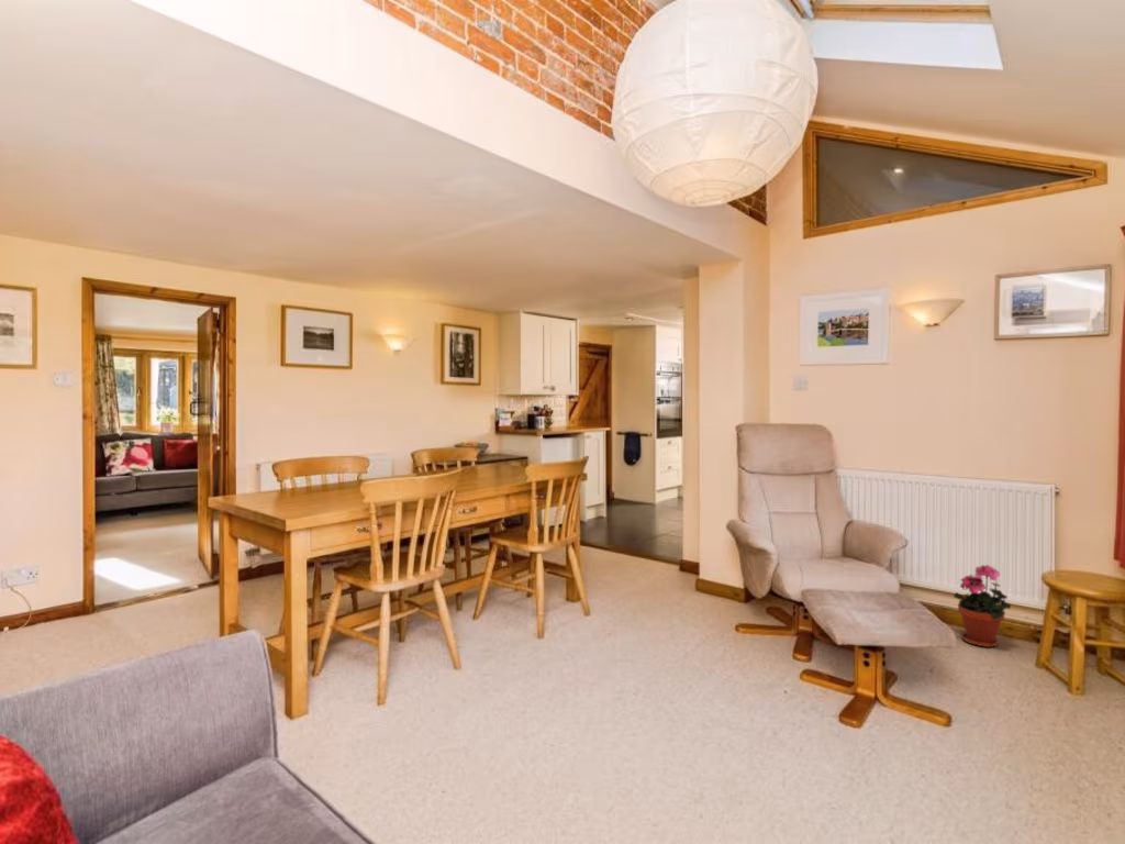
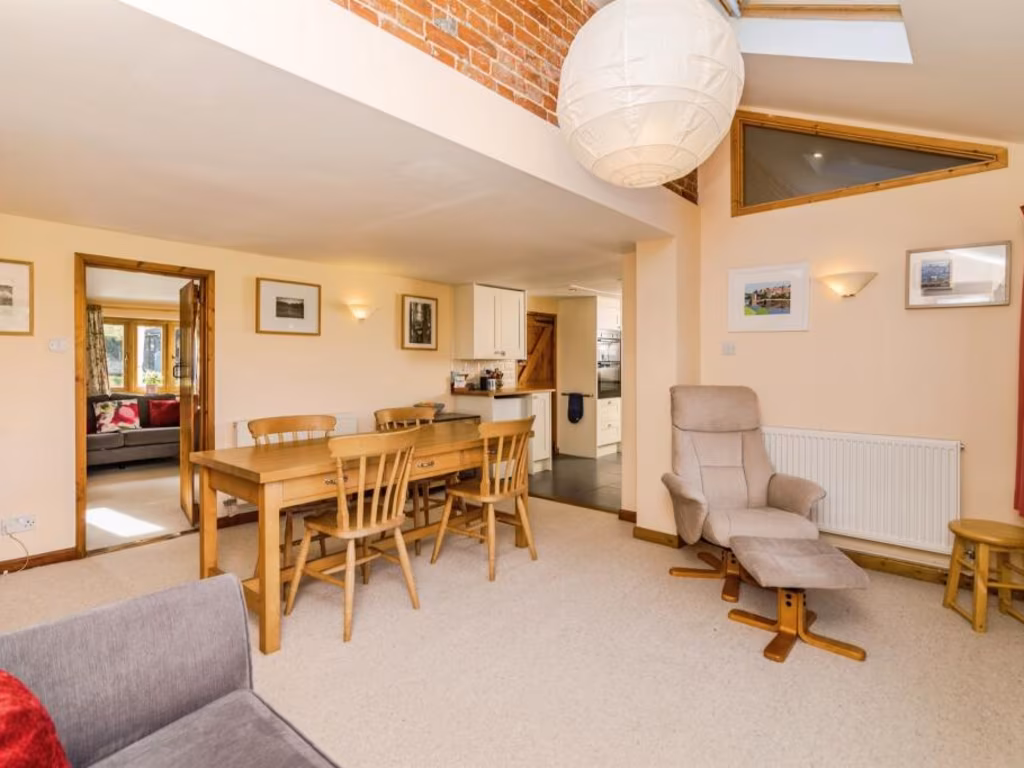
- potted plant (981, 602)
